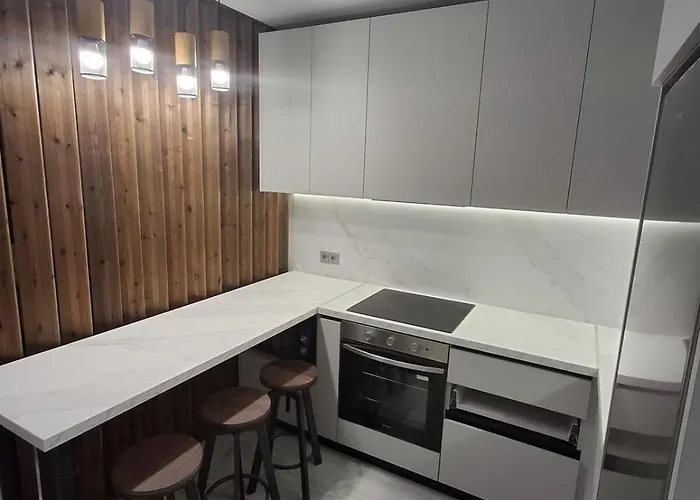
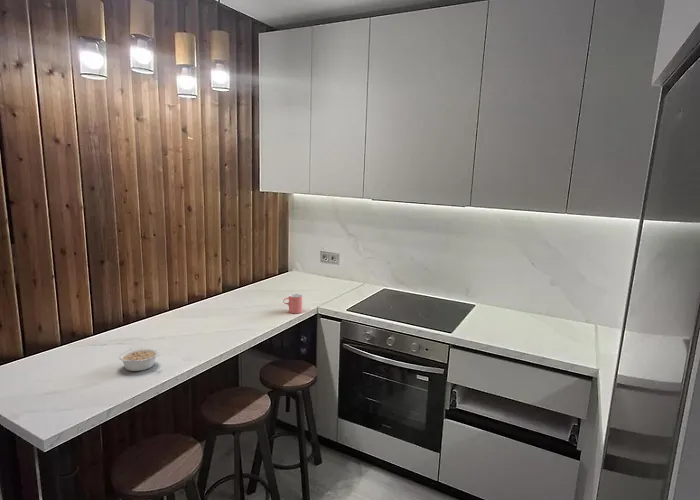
+ cup (292, 303)
+ legume (141, 359)
